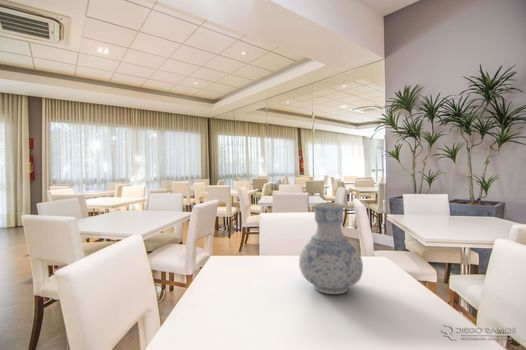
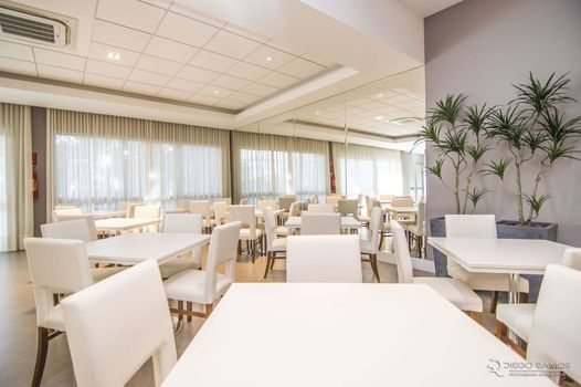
- vase (329, 245)
